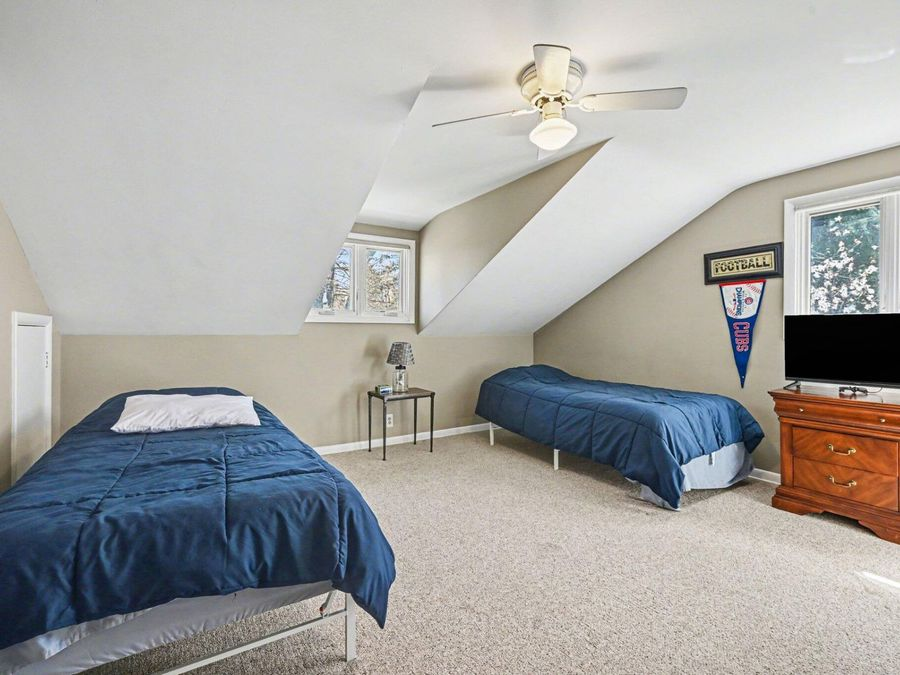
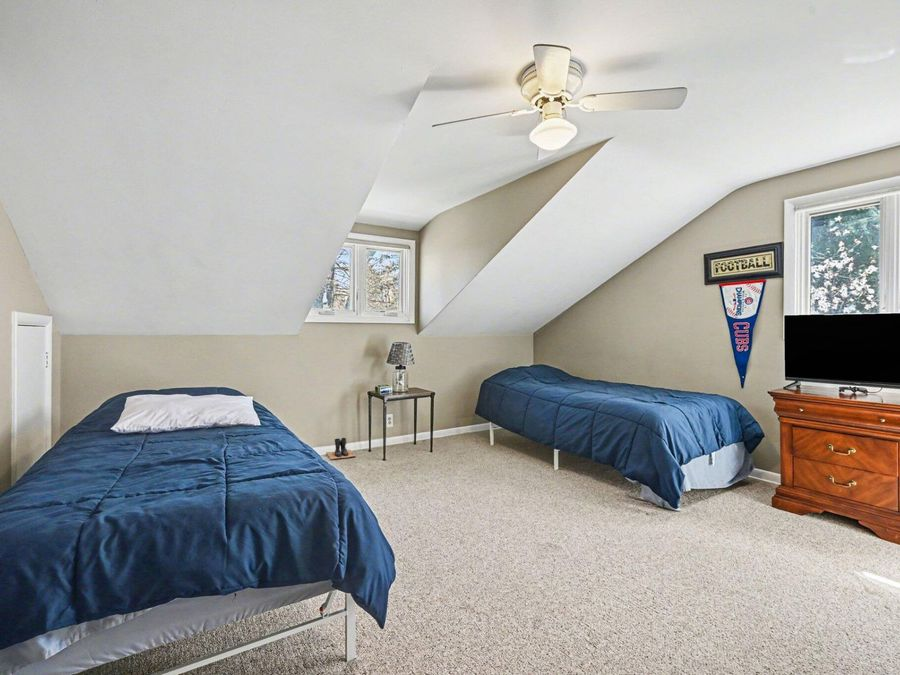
+ boots (341, 447)
